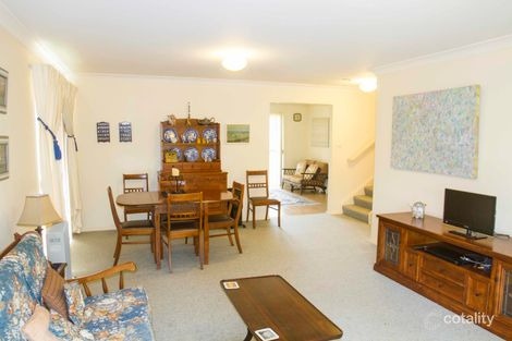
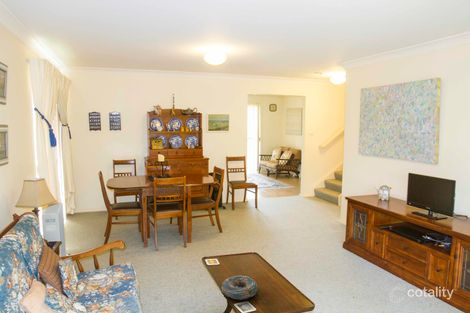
+ decorative bowl (239, 286)
